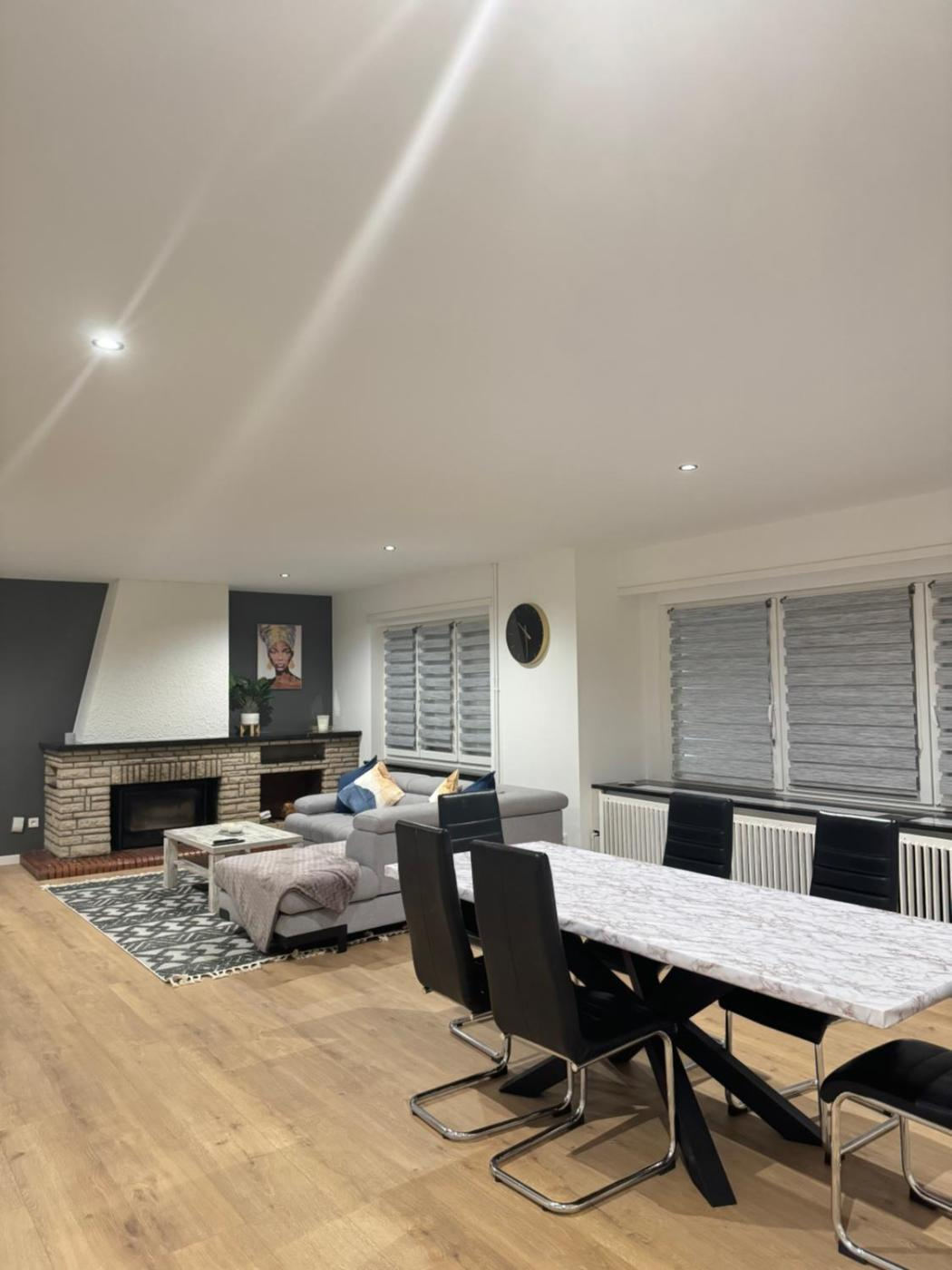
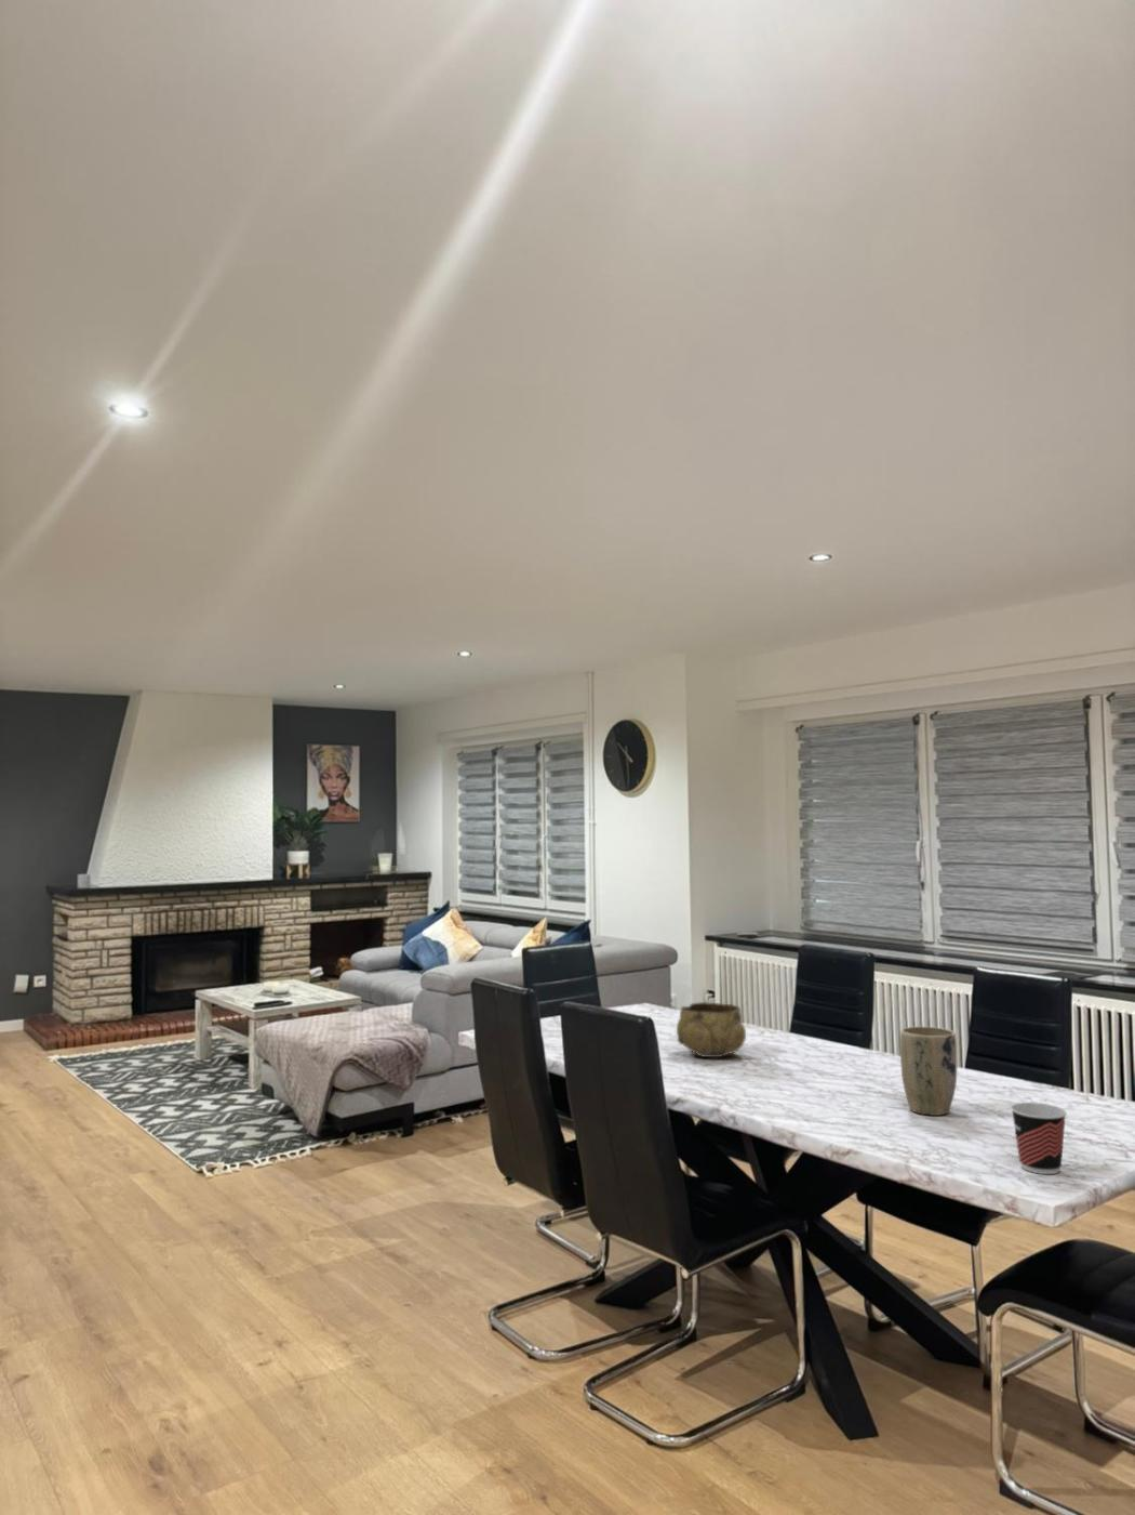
+ cup (1038, 1138)
+ plant pot (929, 1070)
+ decorative bowl (712, 1031)
